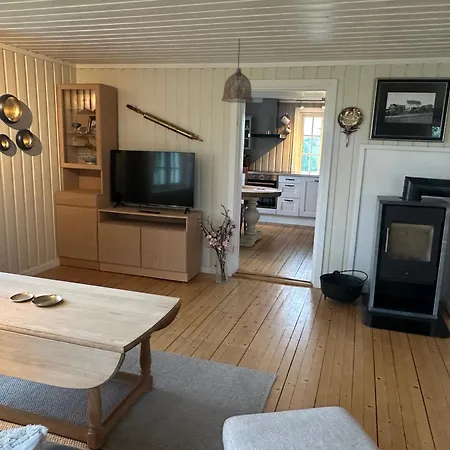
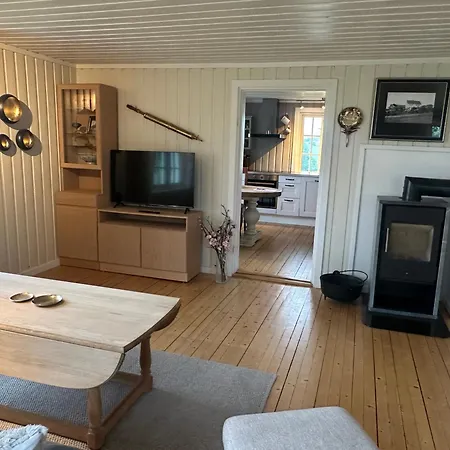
- pendant lamp (238, 70)
